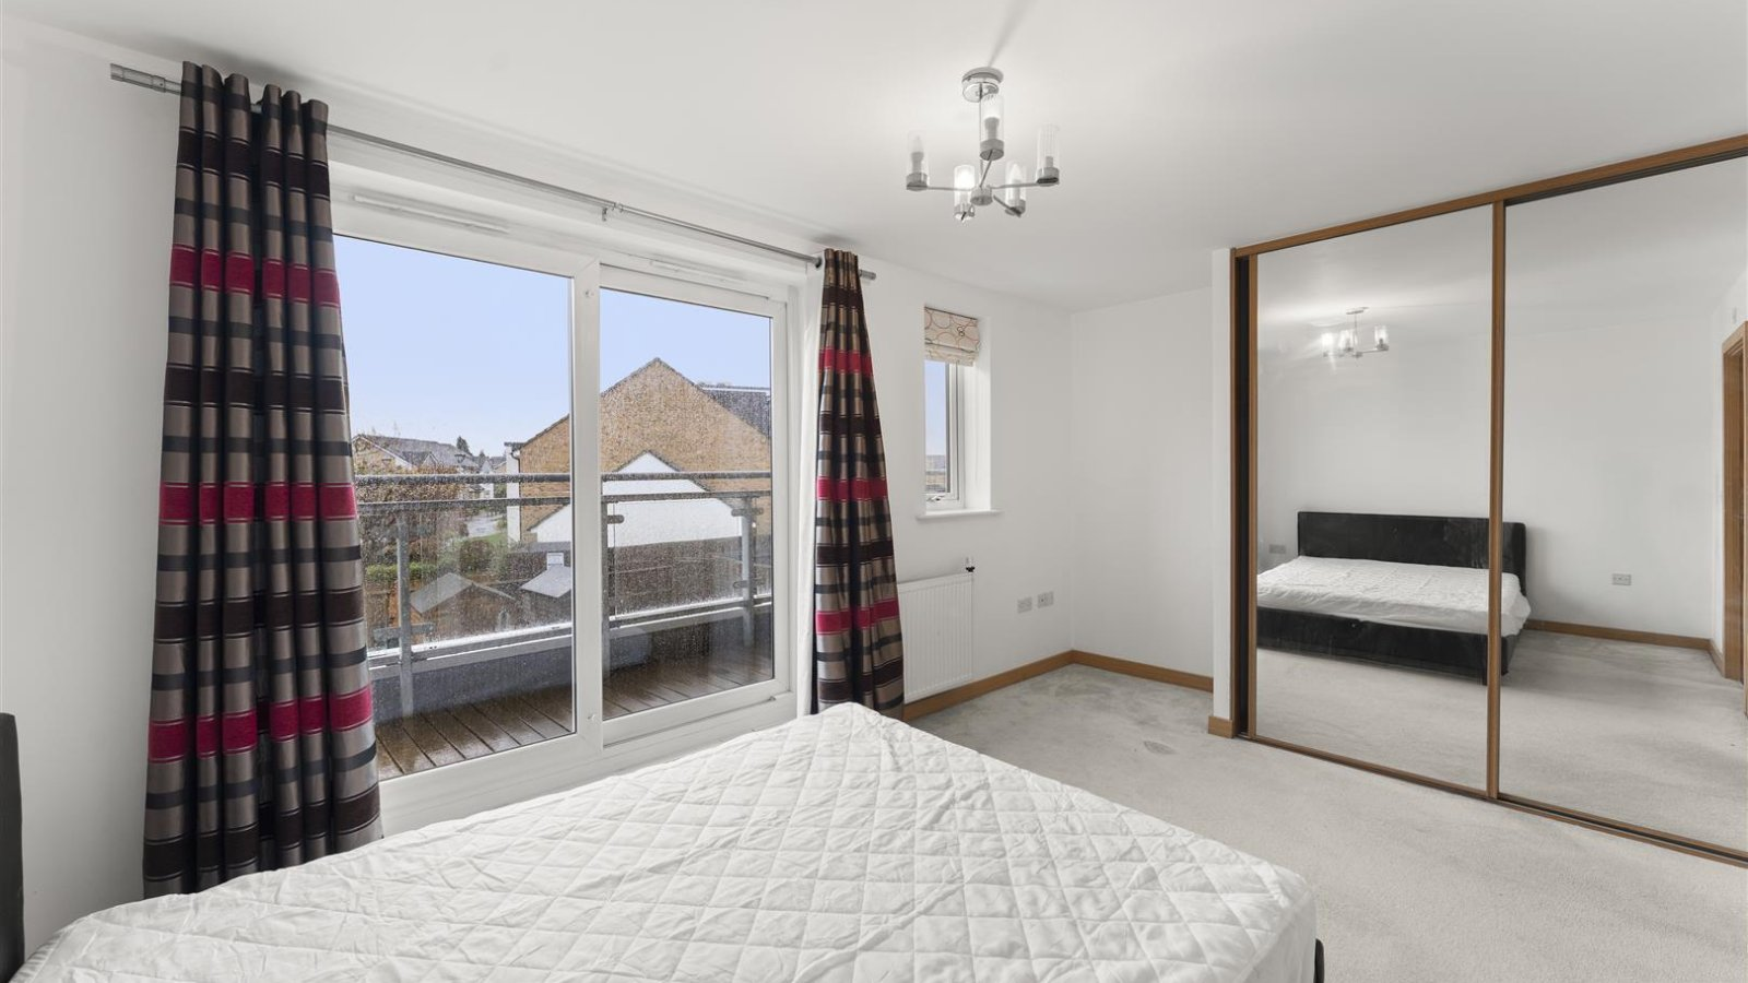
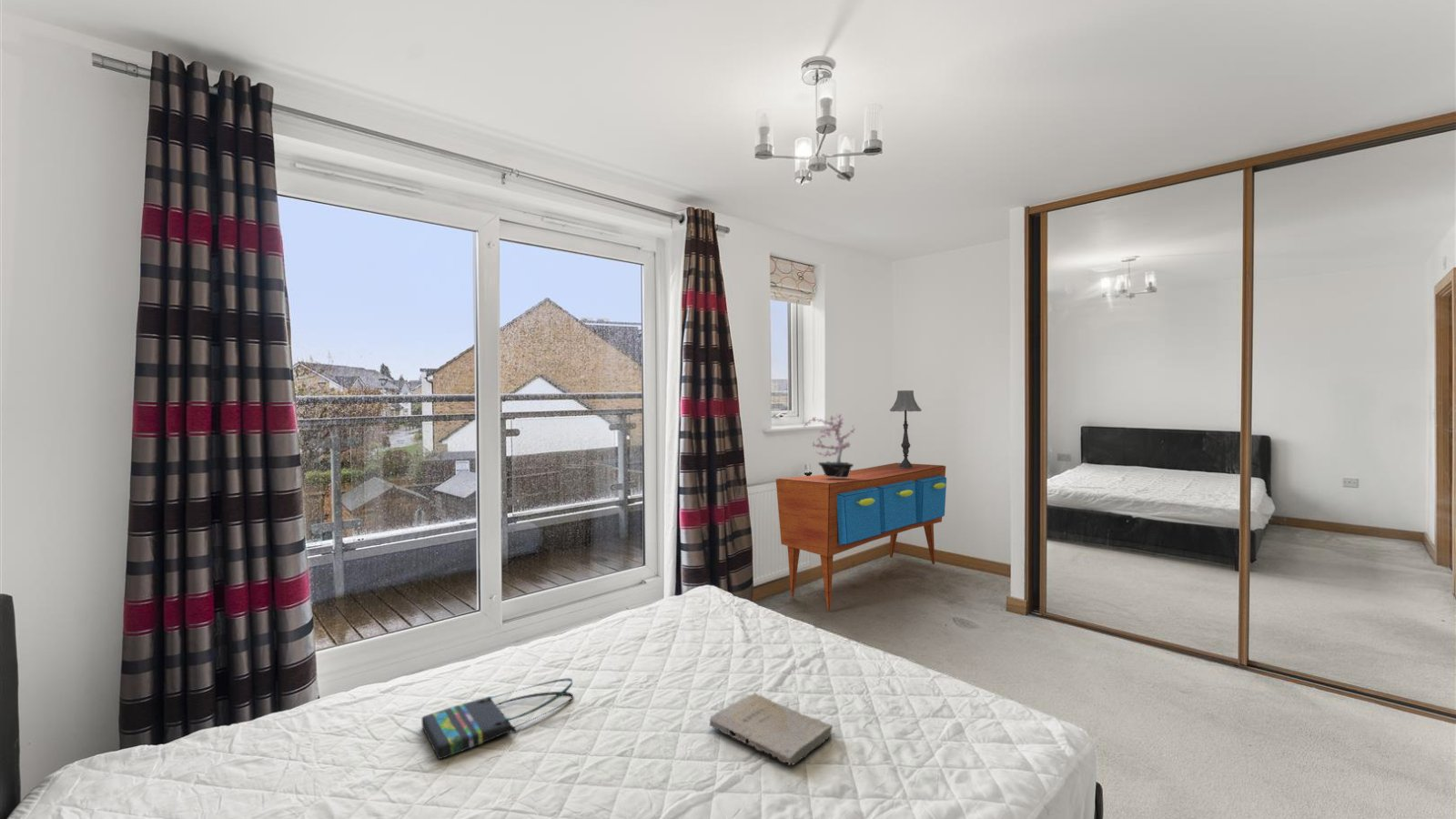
+ book (771, 725)
+ sideboard (875, 525)
+ tote bag (502, 713)
+ potted plant (830, 444)
+ table lamp (905, 427)
